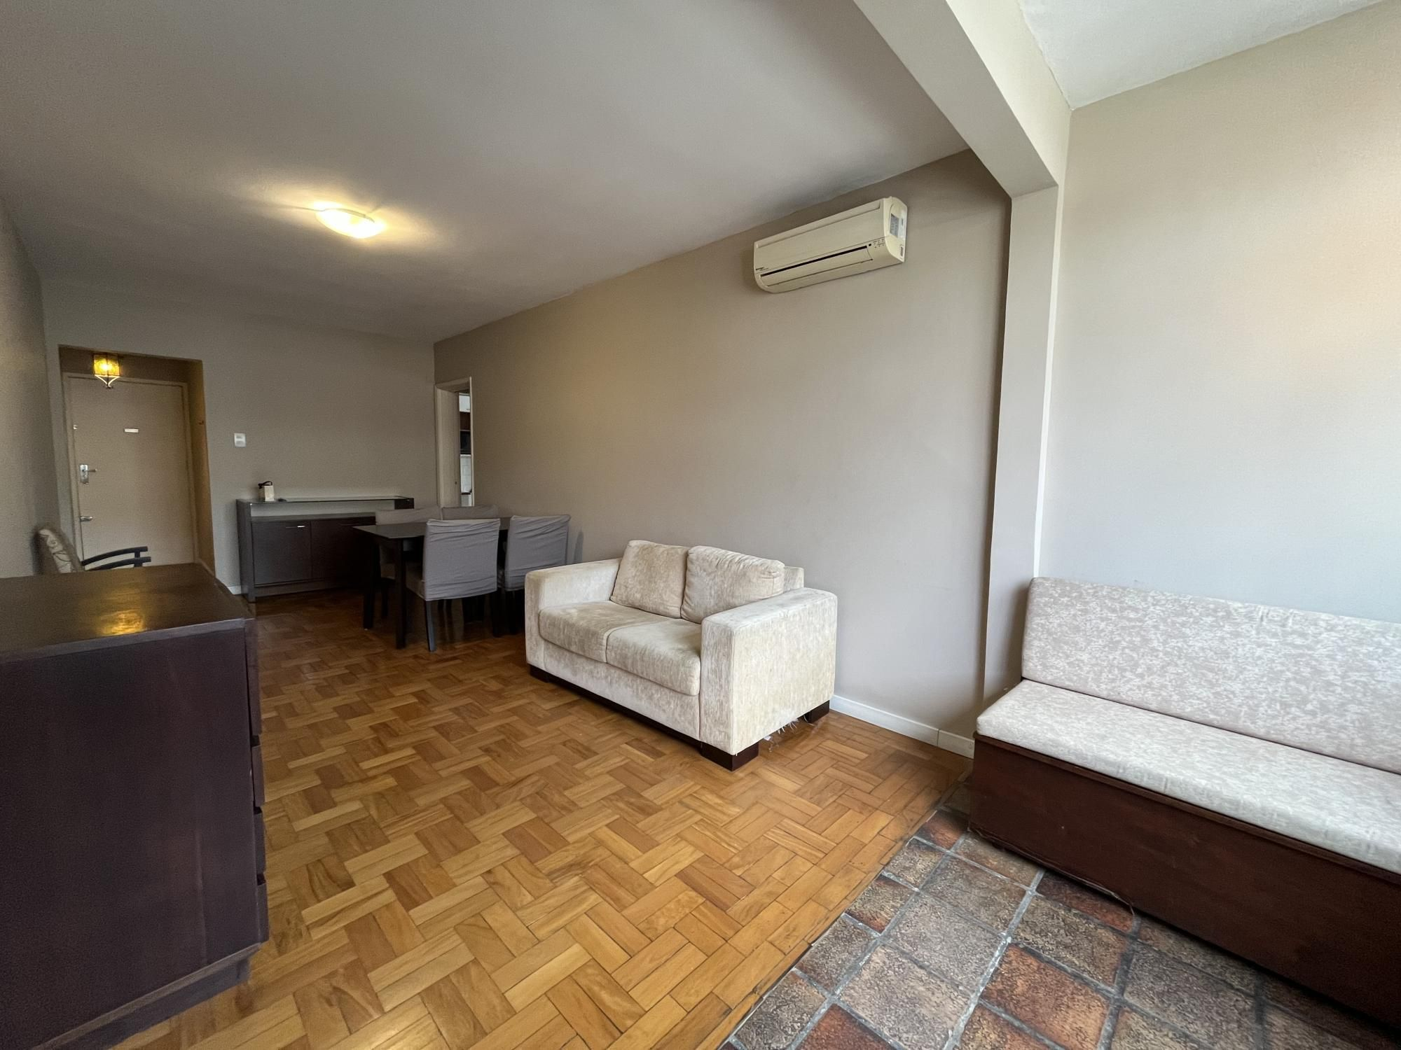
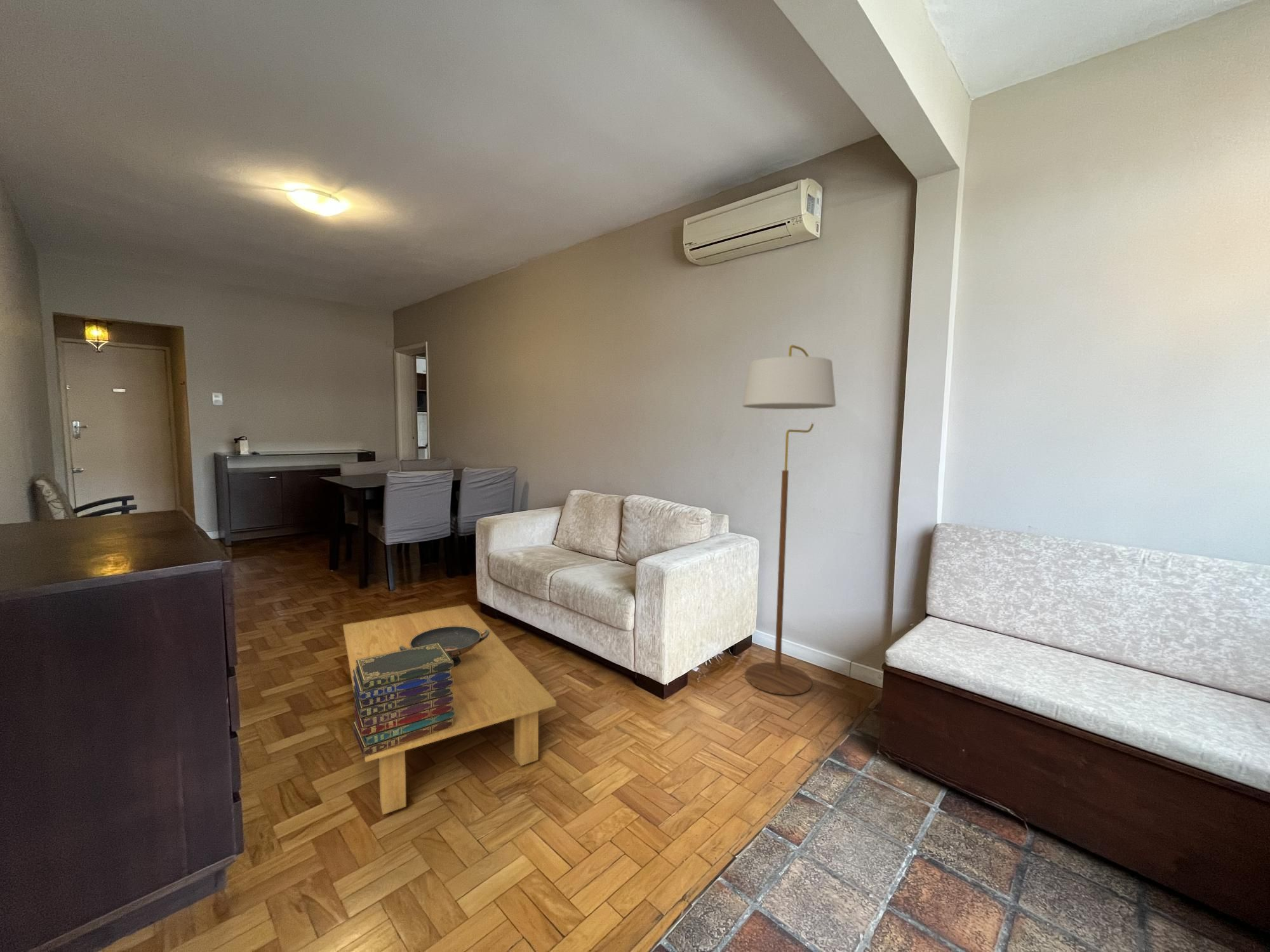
+ coffee table (451, 686)
+ floor lamp (786, 515)
+ book stack (404, 693)
+ decorative bowl (446, 650)
